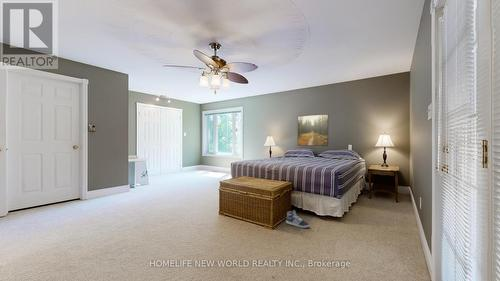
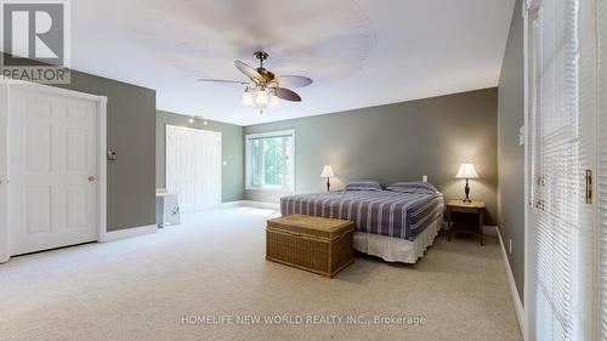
- sneaker (297, 218)
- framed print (312, 130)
